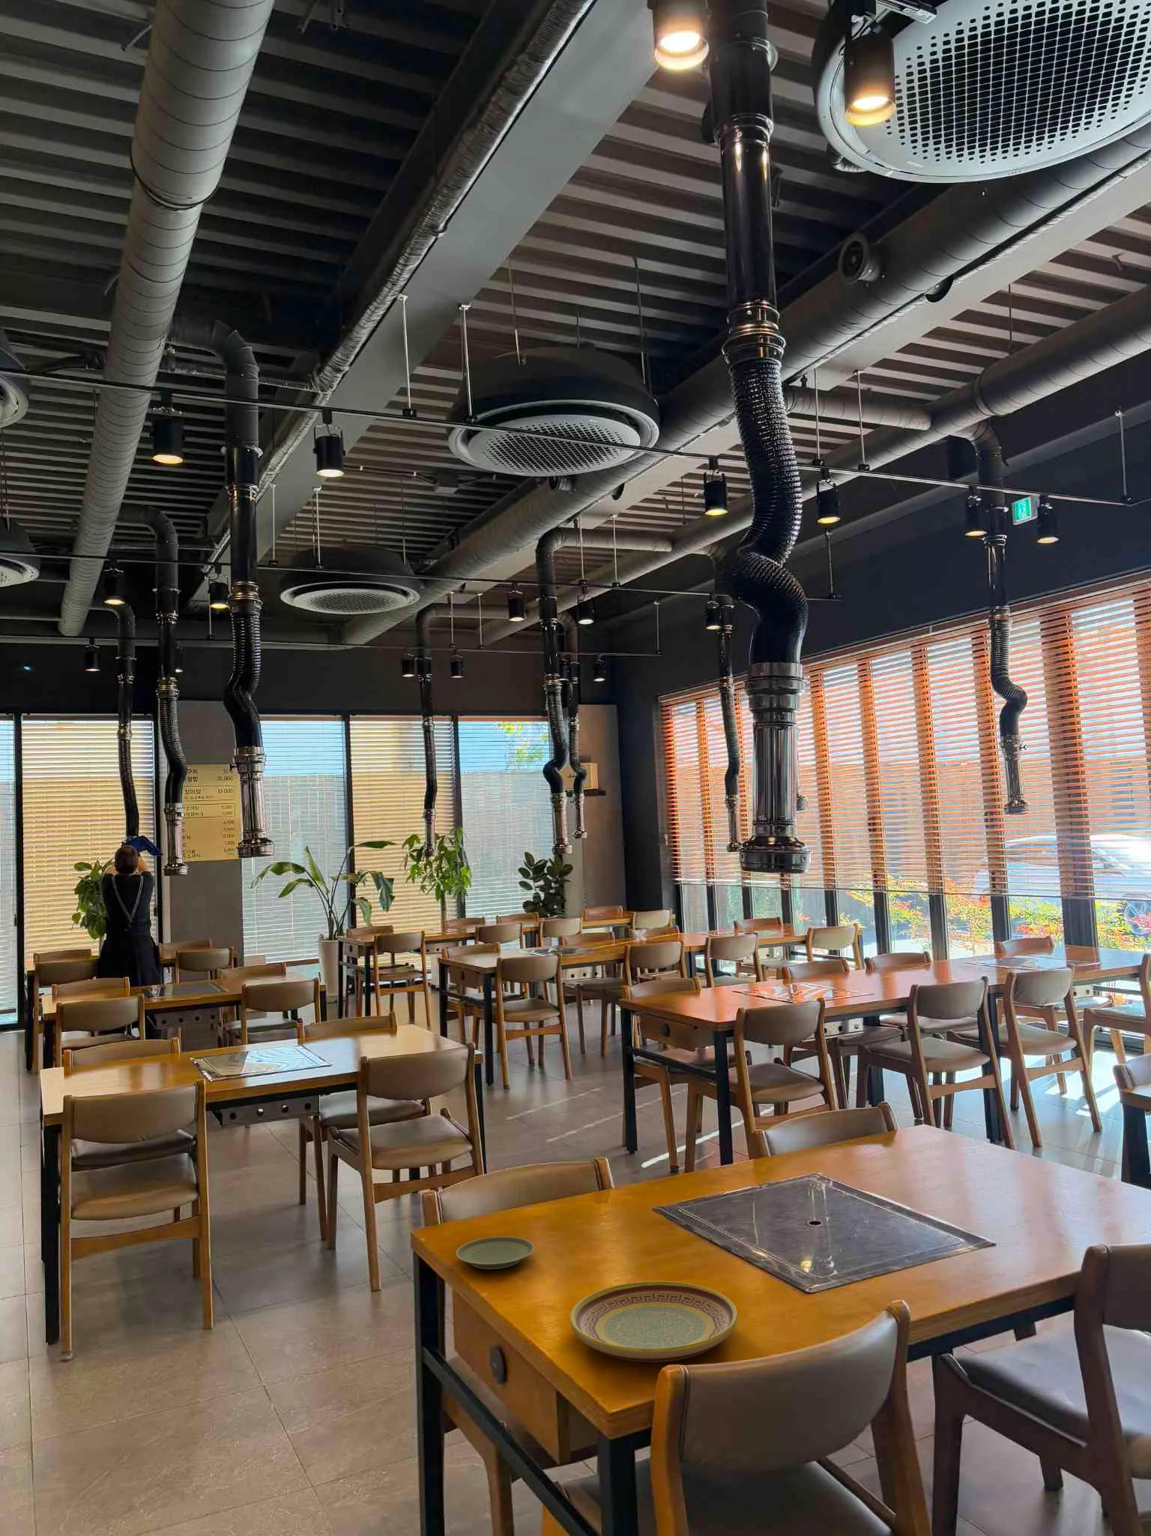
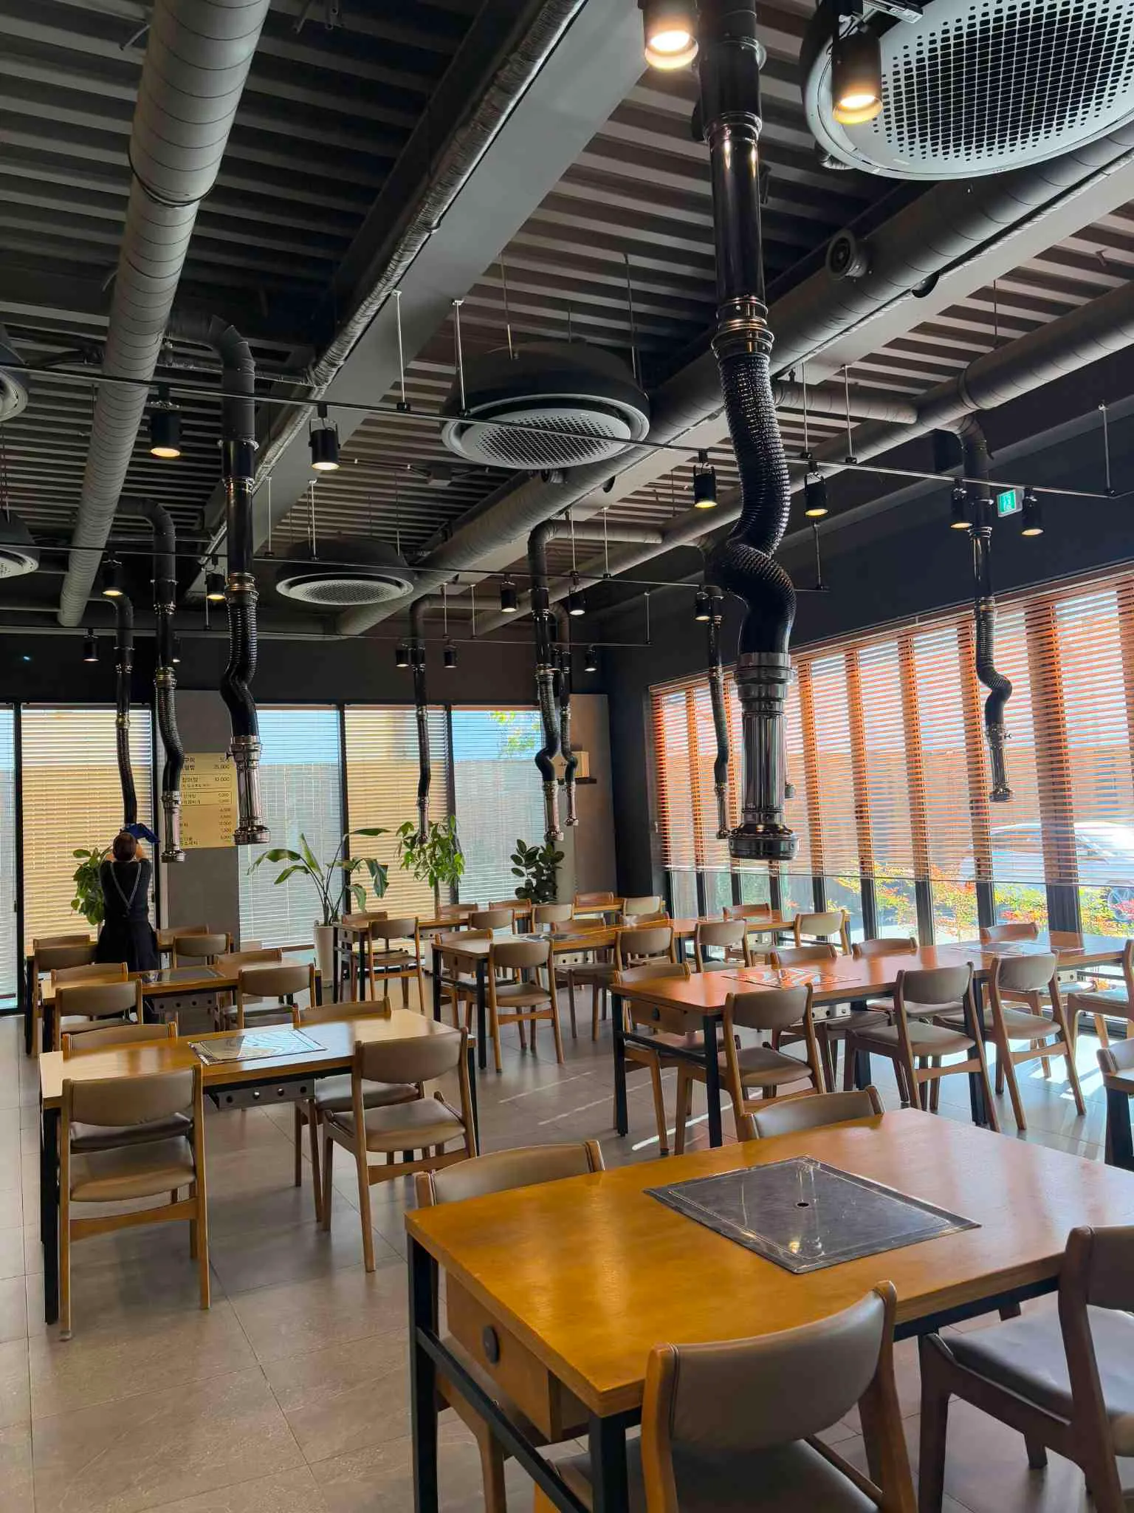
- plate (496, 1254)
- plate (653, 1324)
